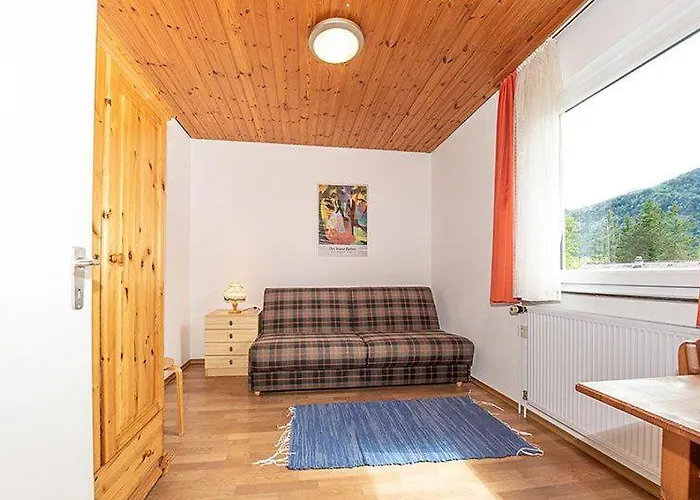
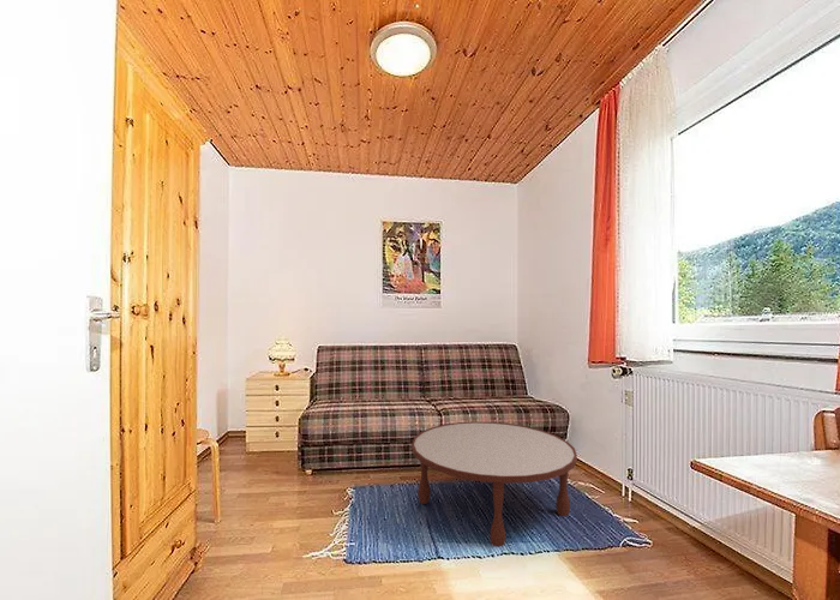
+ coffee table (491, 475)
